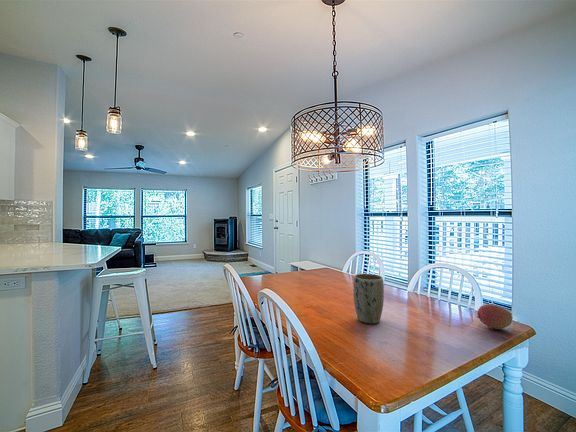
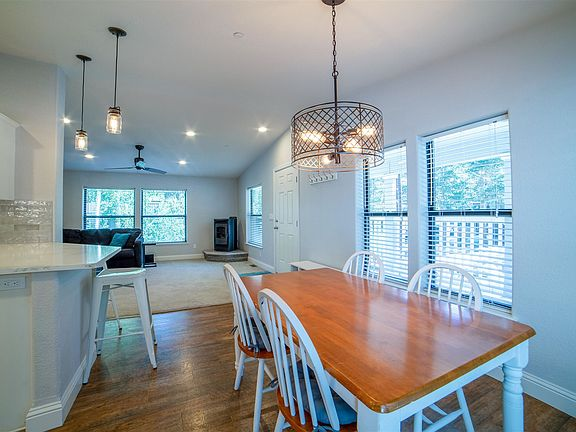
- fruit (494, 316)
- plant pot (368, 298)
